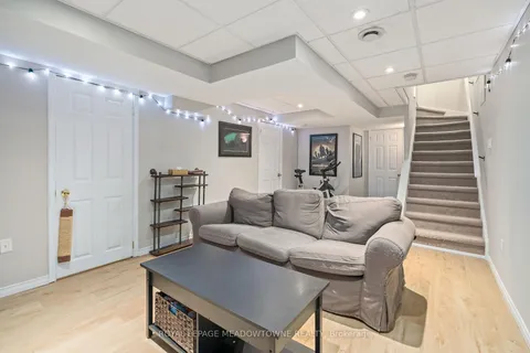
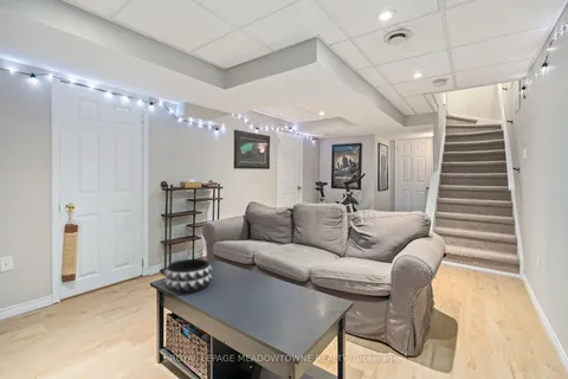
+ decorative bowl (188, 275)
